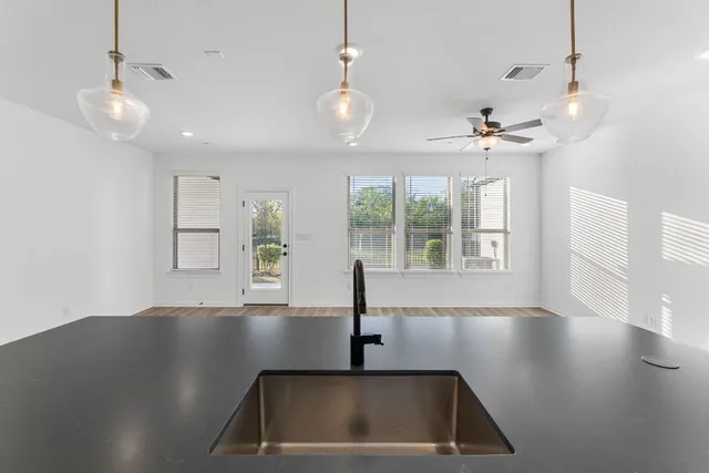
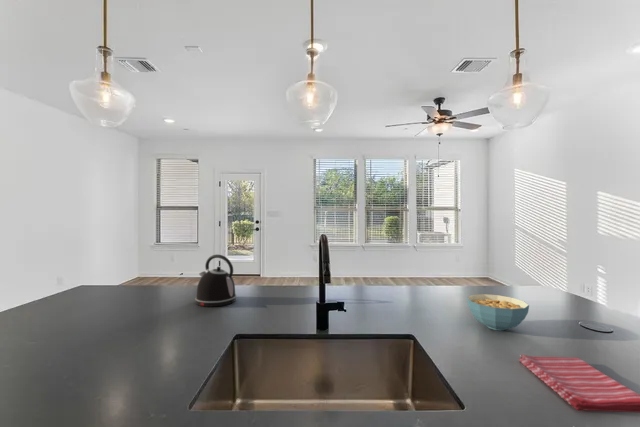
+ cereal bowl (496, 314)
+ kettle (216, 277)
+ dish towel (579, 379)
